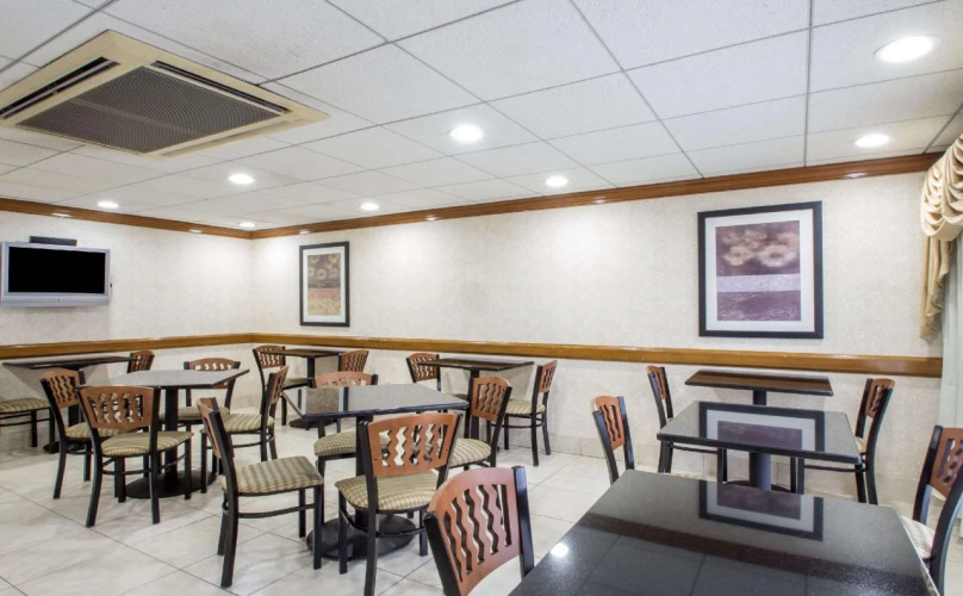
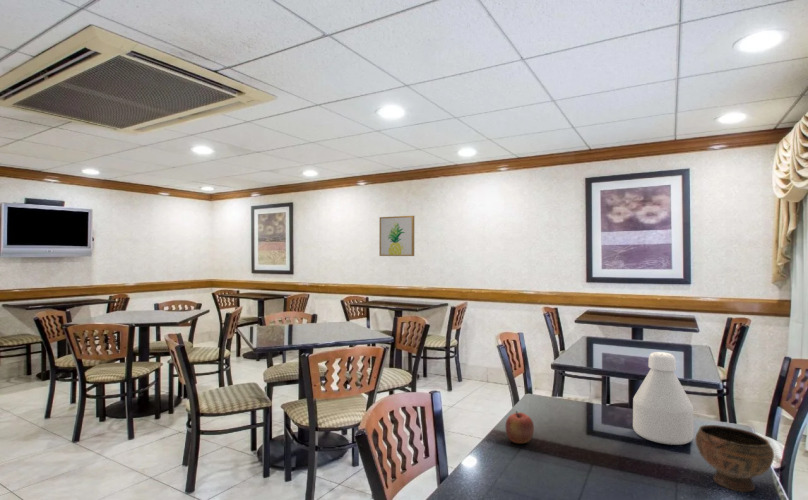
+ wall art (396, 236)
+ bowl (733, 458)
+ bottle (662, 394)
+ apple (519, 426)
